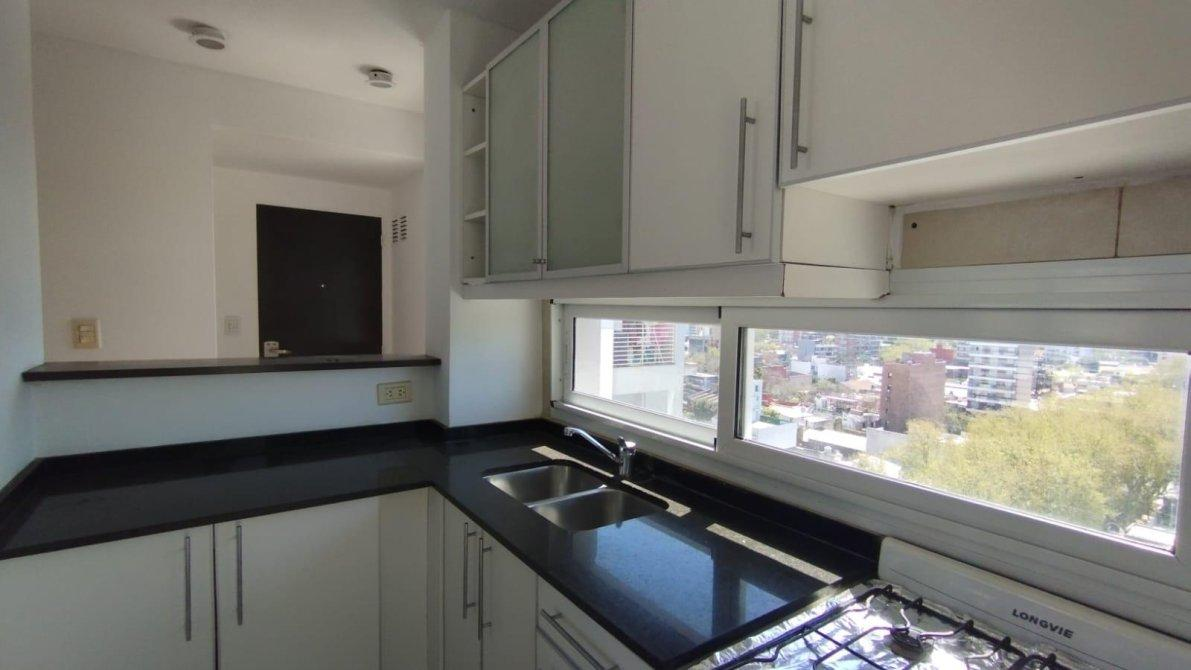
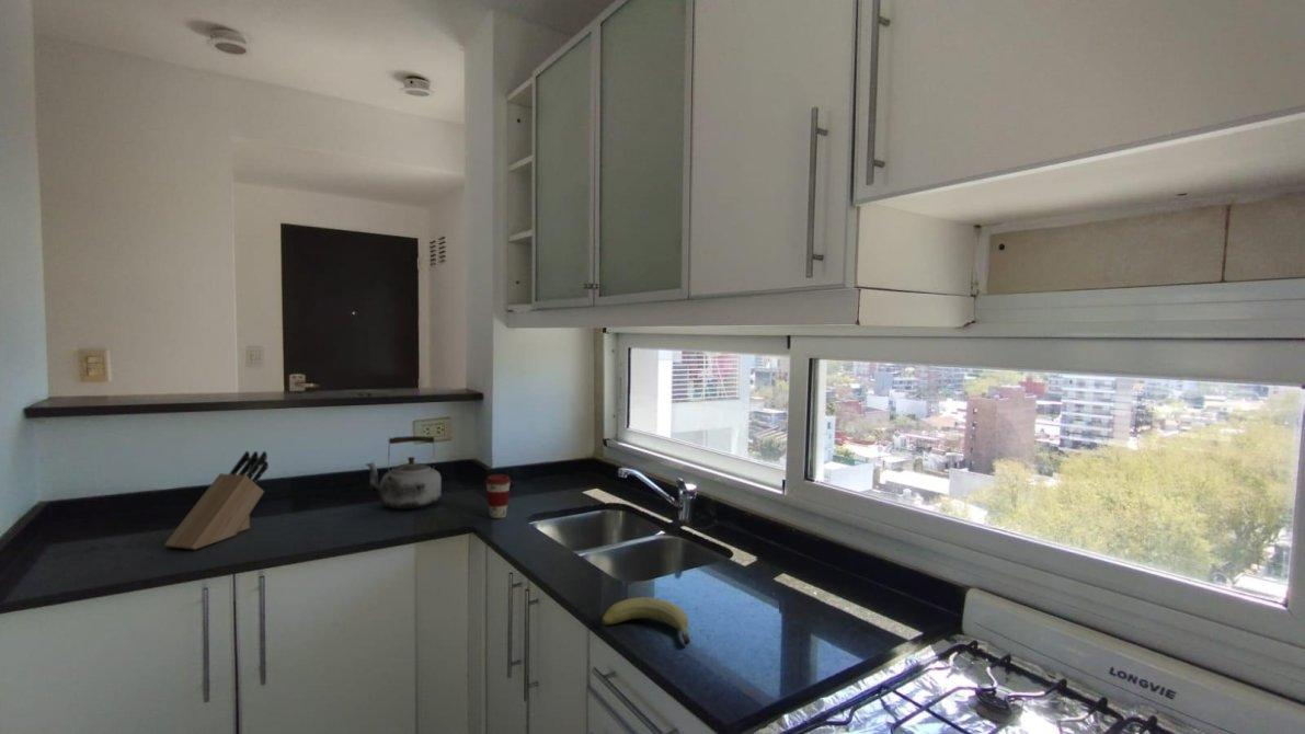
+ coffee cup (497, 496)
+ fruit (651, 616)
+ kettle (403, 470)
+ knife block (224, 495)
